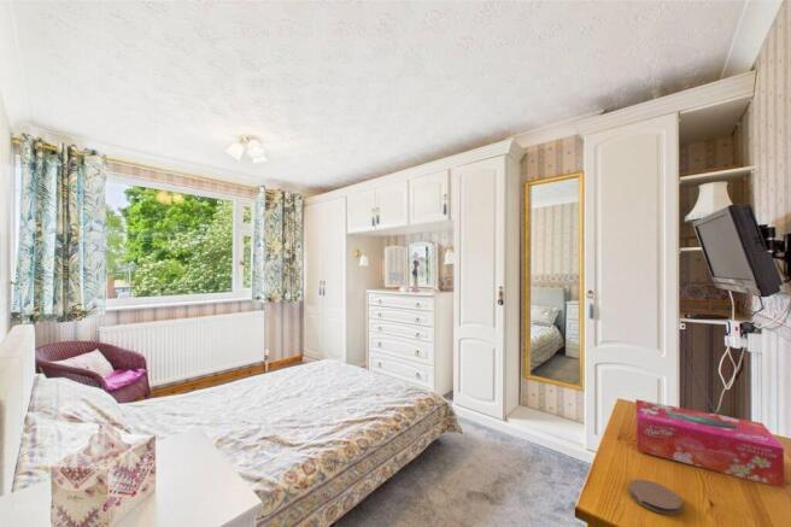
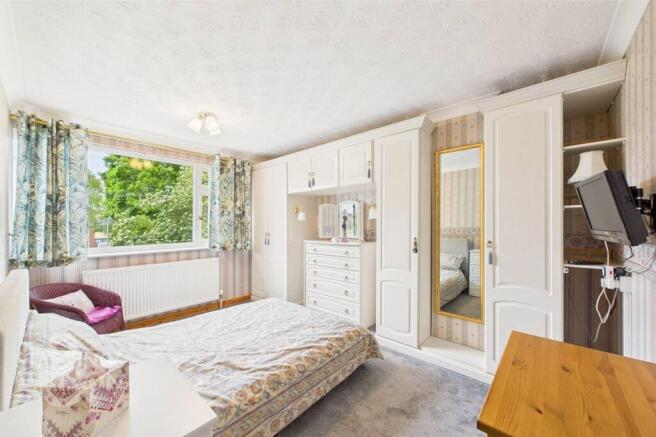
- tissue box (698, 437)
- coaster (654, 496)
